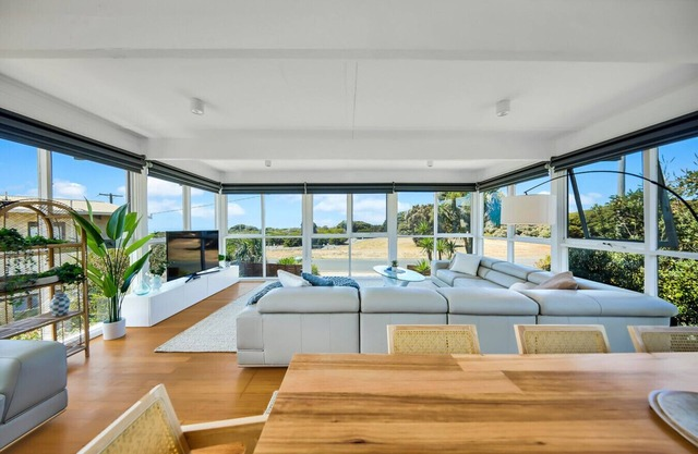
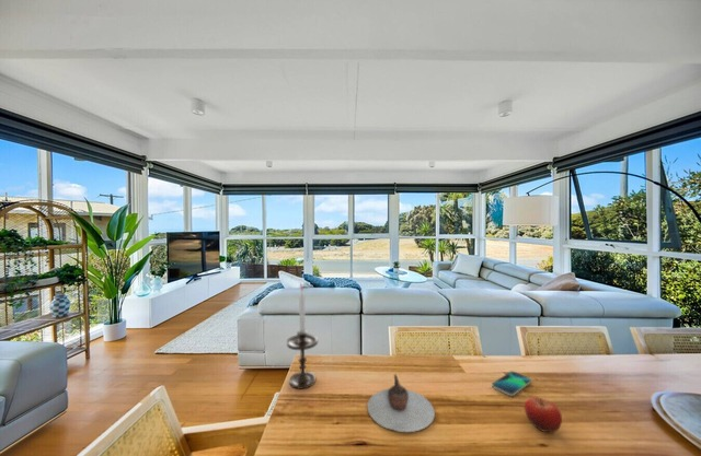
+ smartphone (512, 383)
+ candlestick (302, 331)
+ teapot (400, 393)
+ fruit (542, 411)
